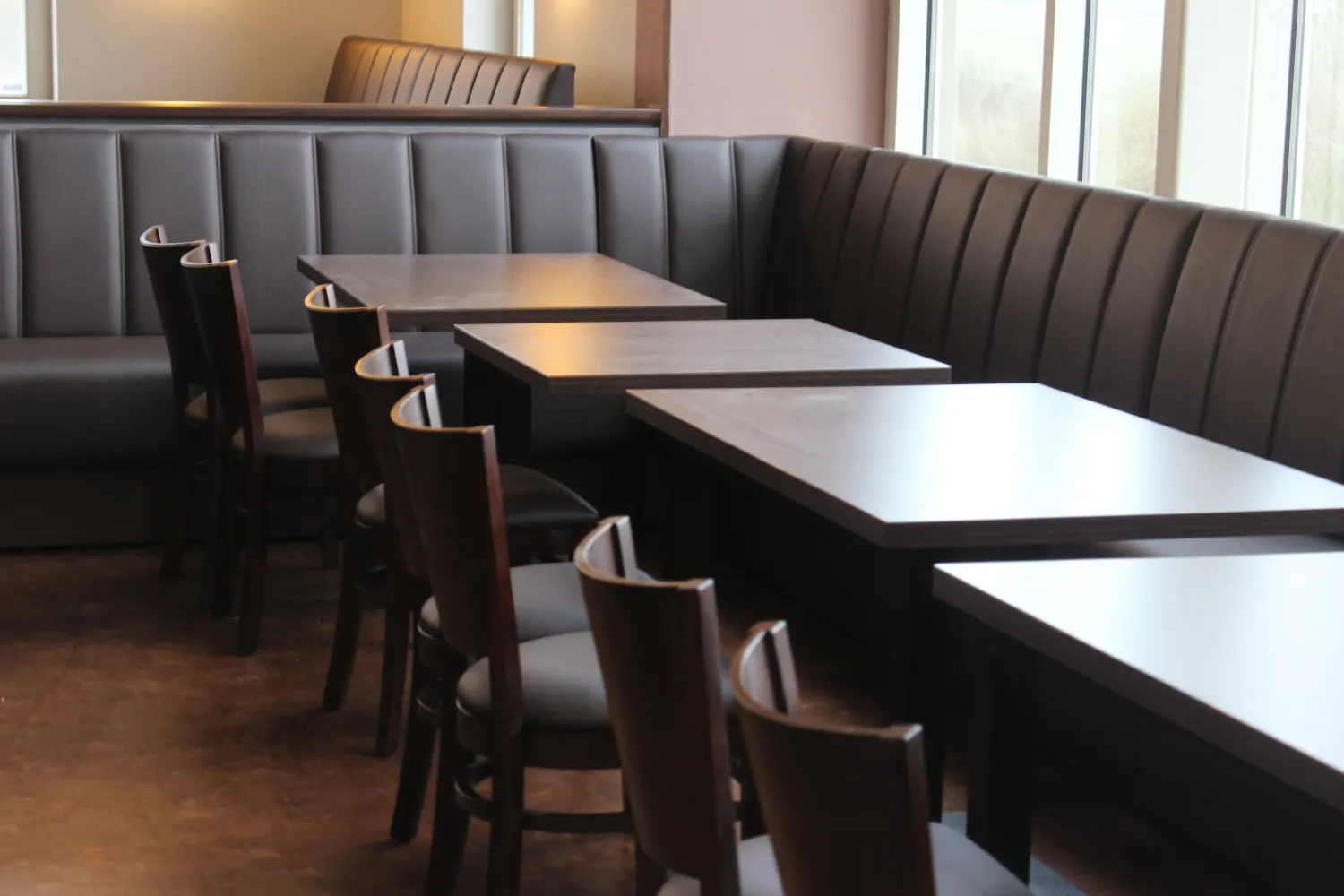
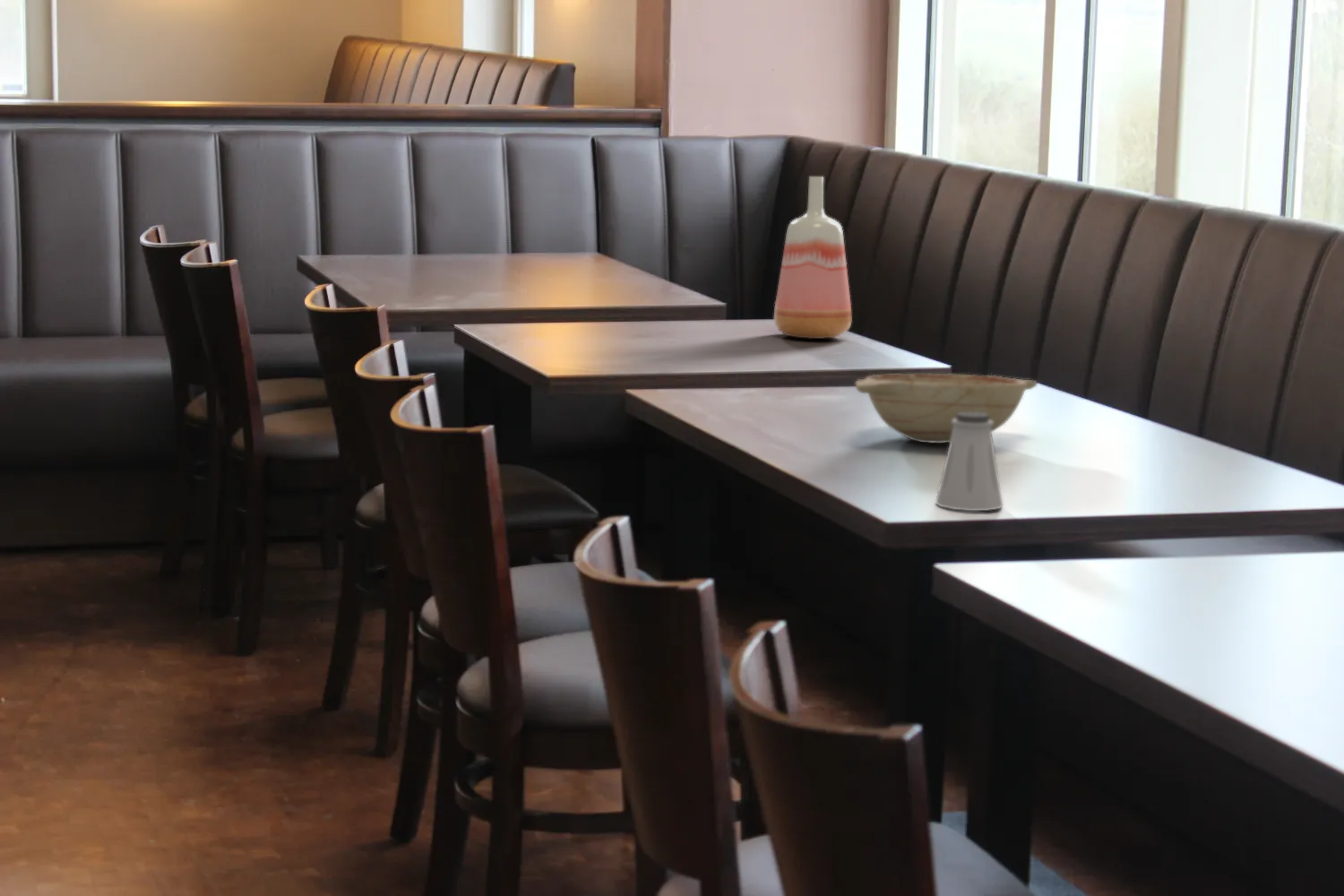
+ decorative bowl (943, 407)
+ saltshaker (970, 459)
+ vase (814, 257)
